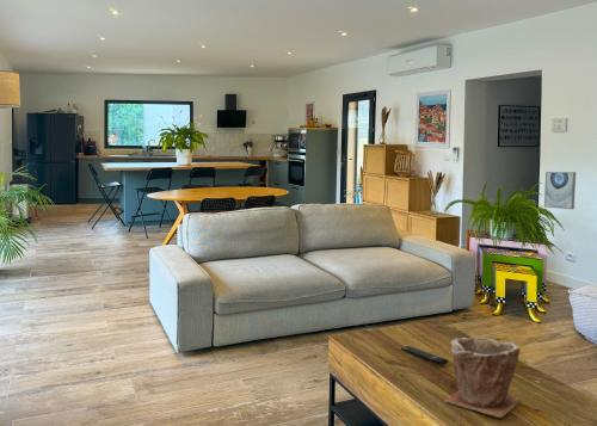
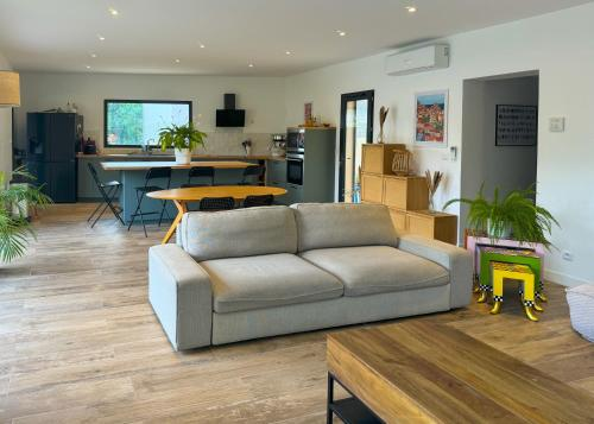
- plant pot (484, 371)
- wall art (559, 190)
- remote control (423, 354)
